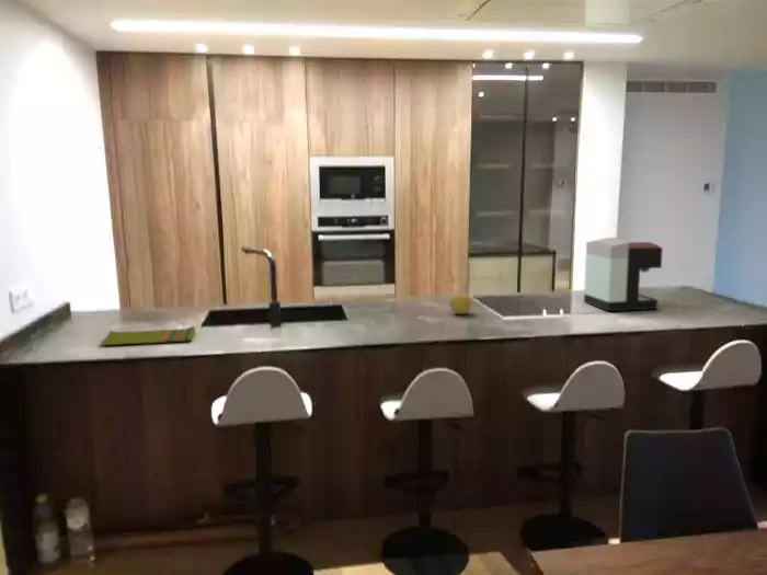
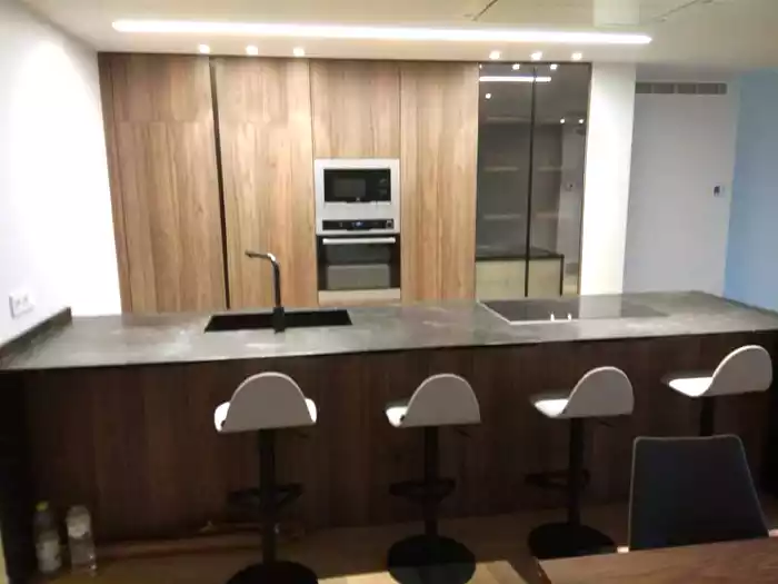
- coffee maker (629, 271)
- fruit (460, 303)
- dish towel (150, 335)
